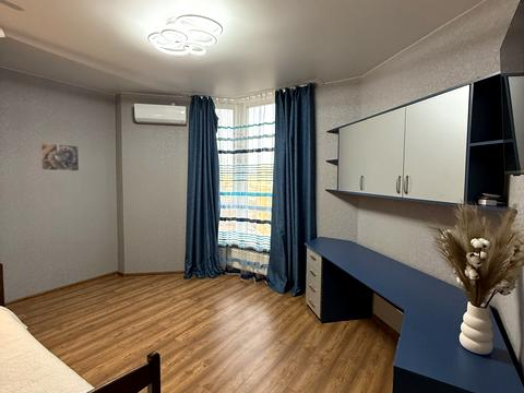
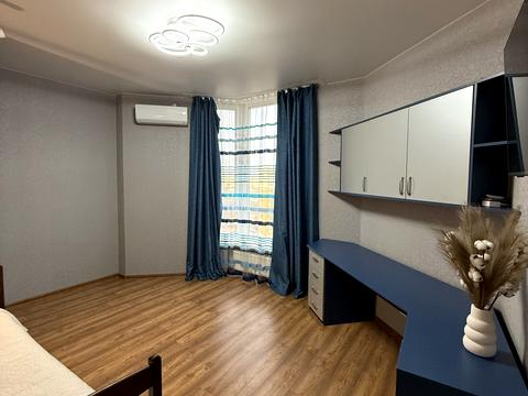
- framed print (60, 157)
